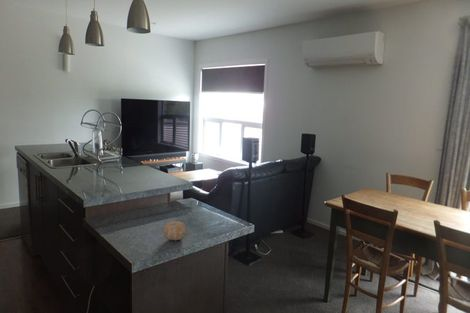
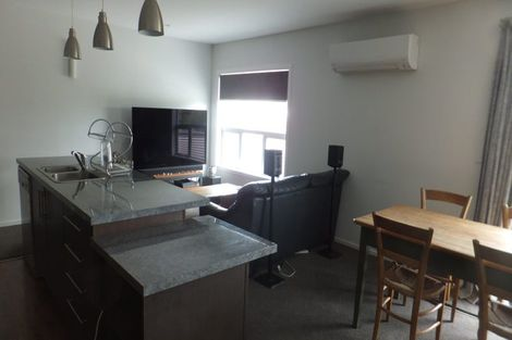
- fruit (174, 230)
